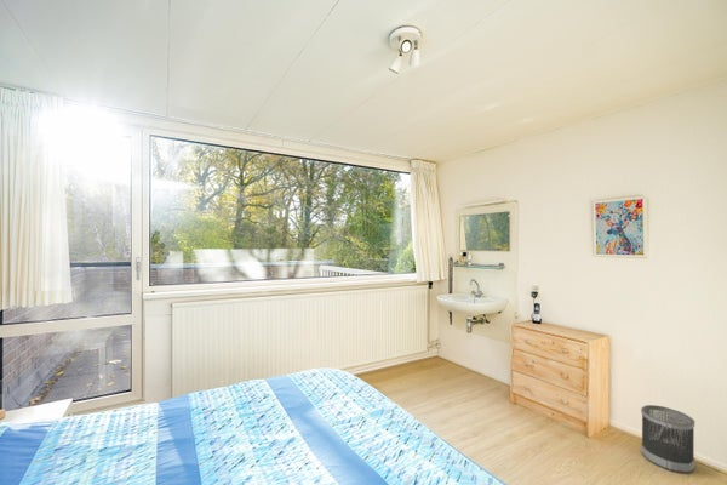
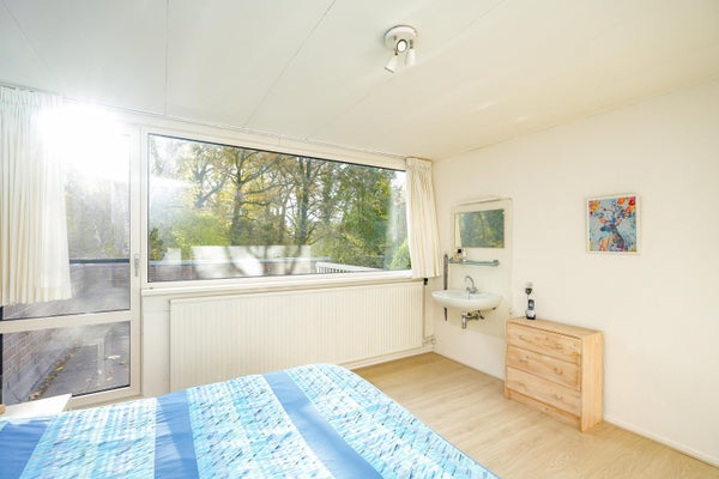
- wastebasket (666, 436)
